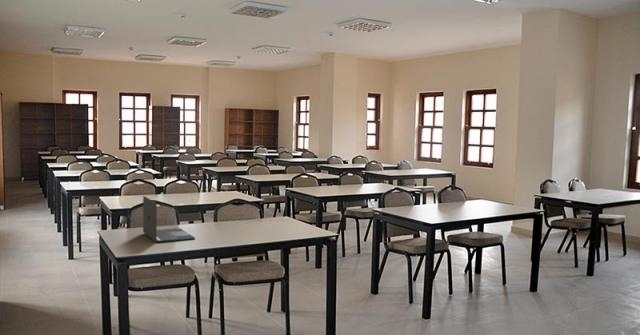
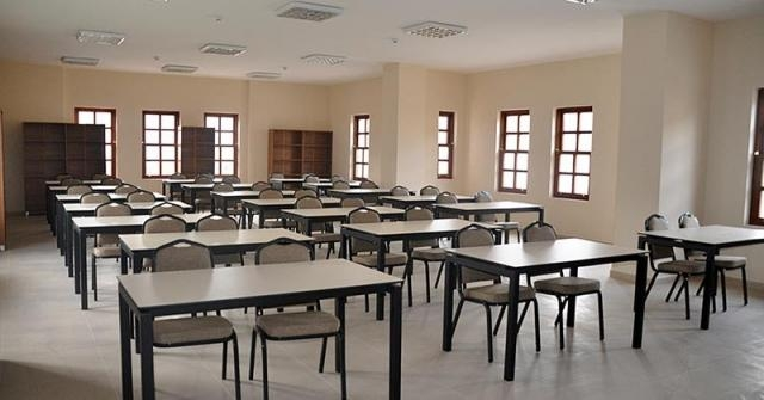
- laptop (156, 217)
